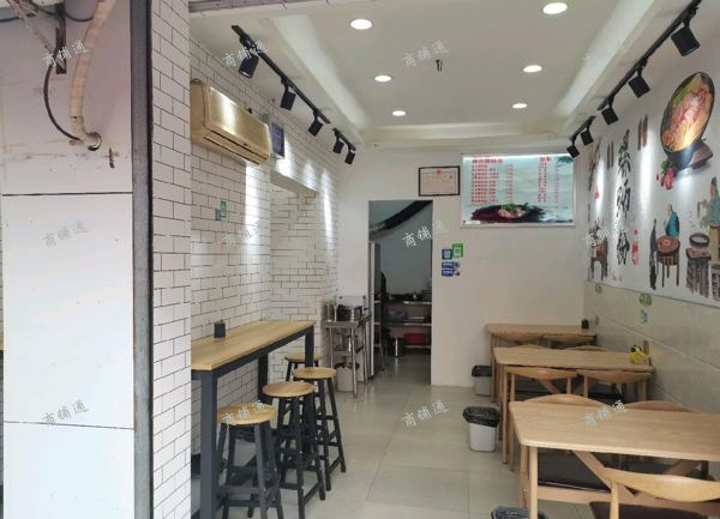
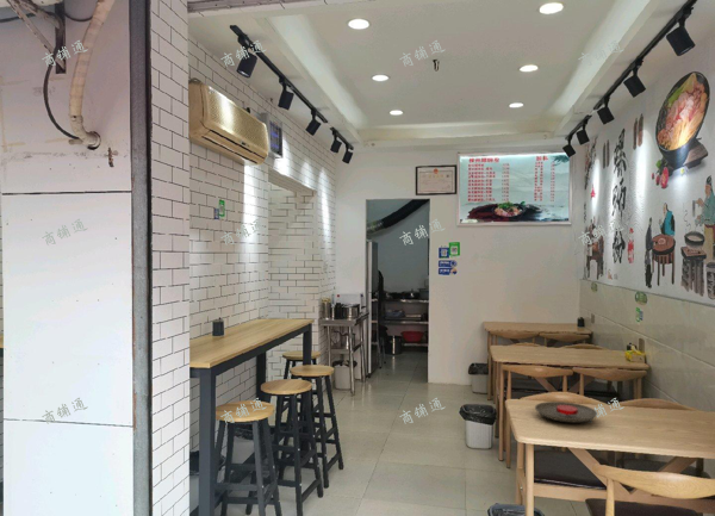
+ plate (565, 412)
